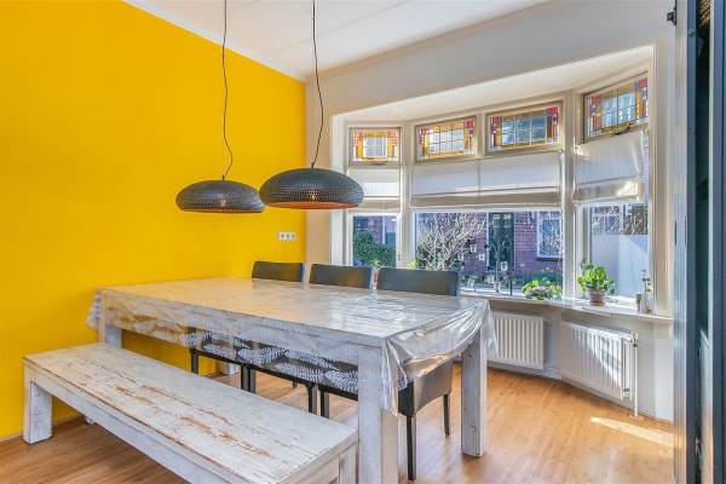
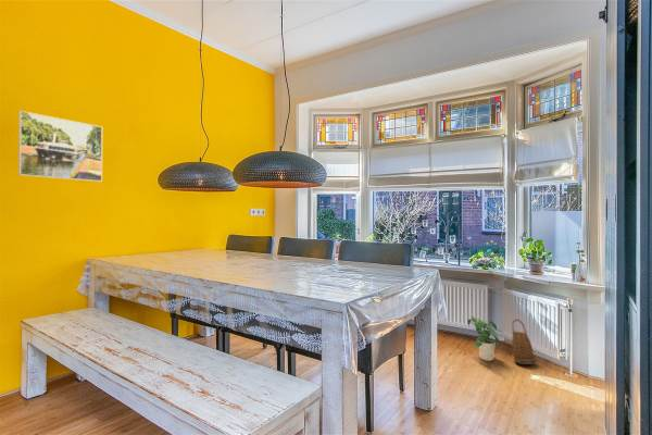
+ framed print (63, 149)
+ potted plant (484, 338)
+ basket (523, 343)
